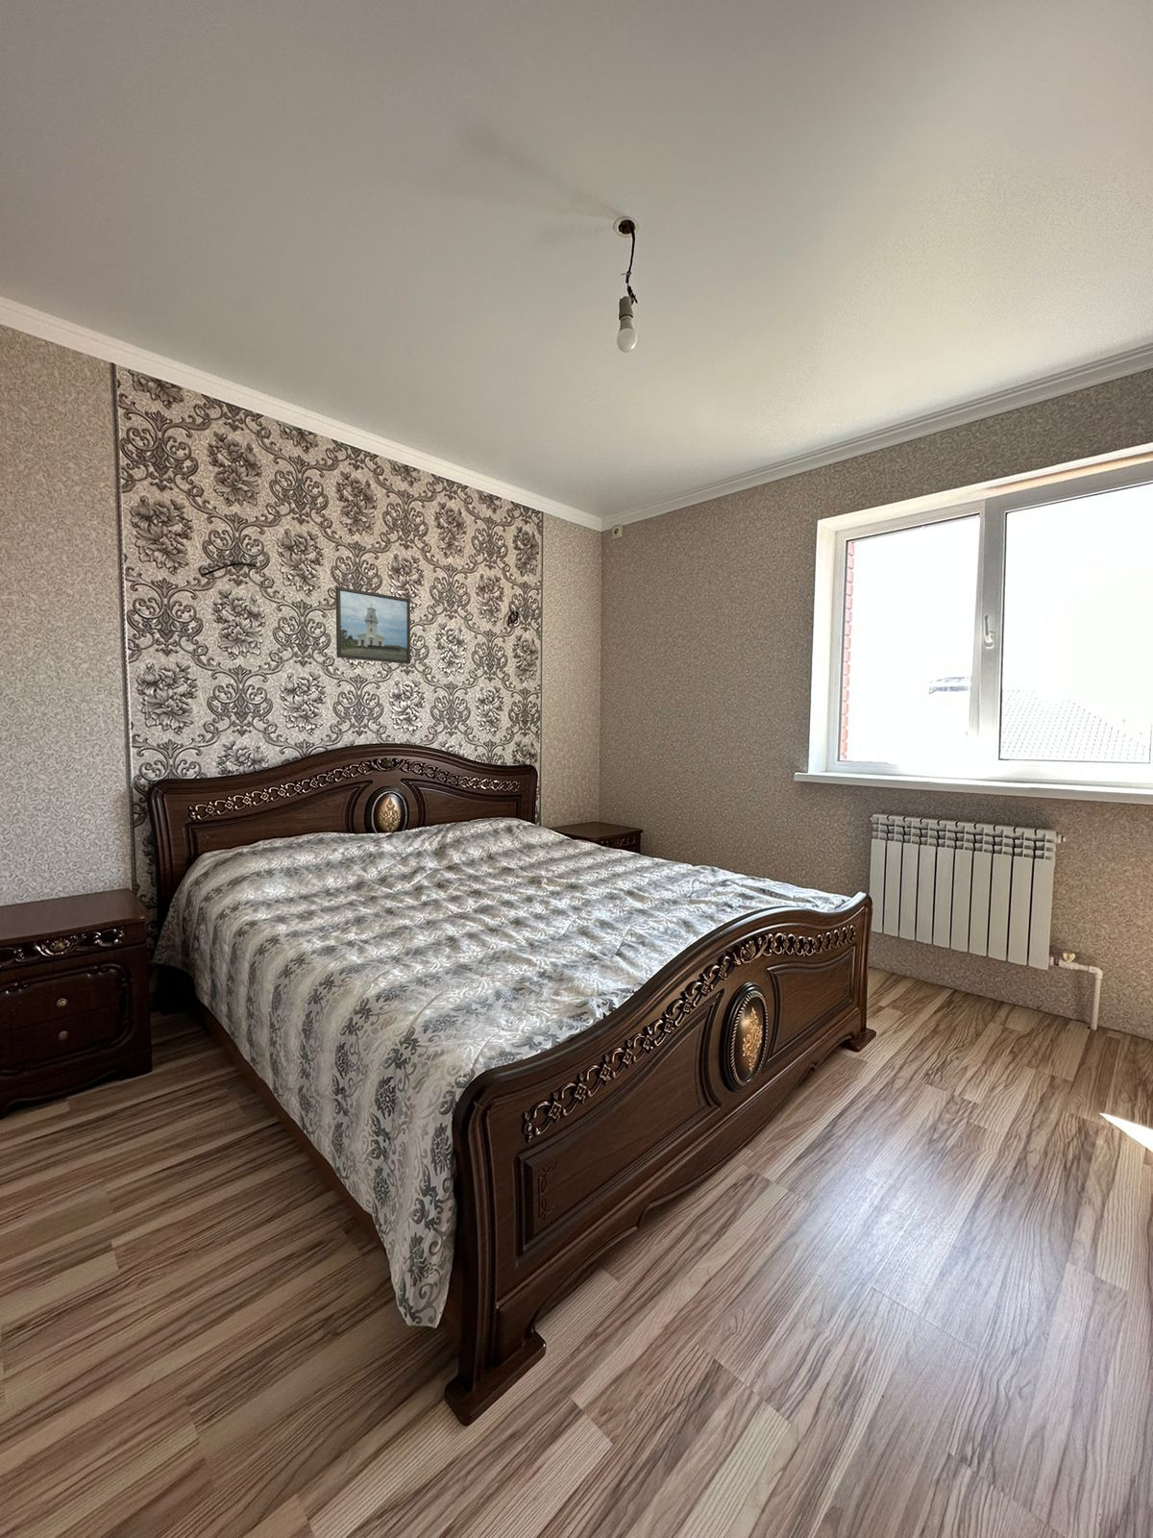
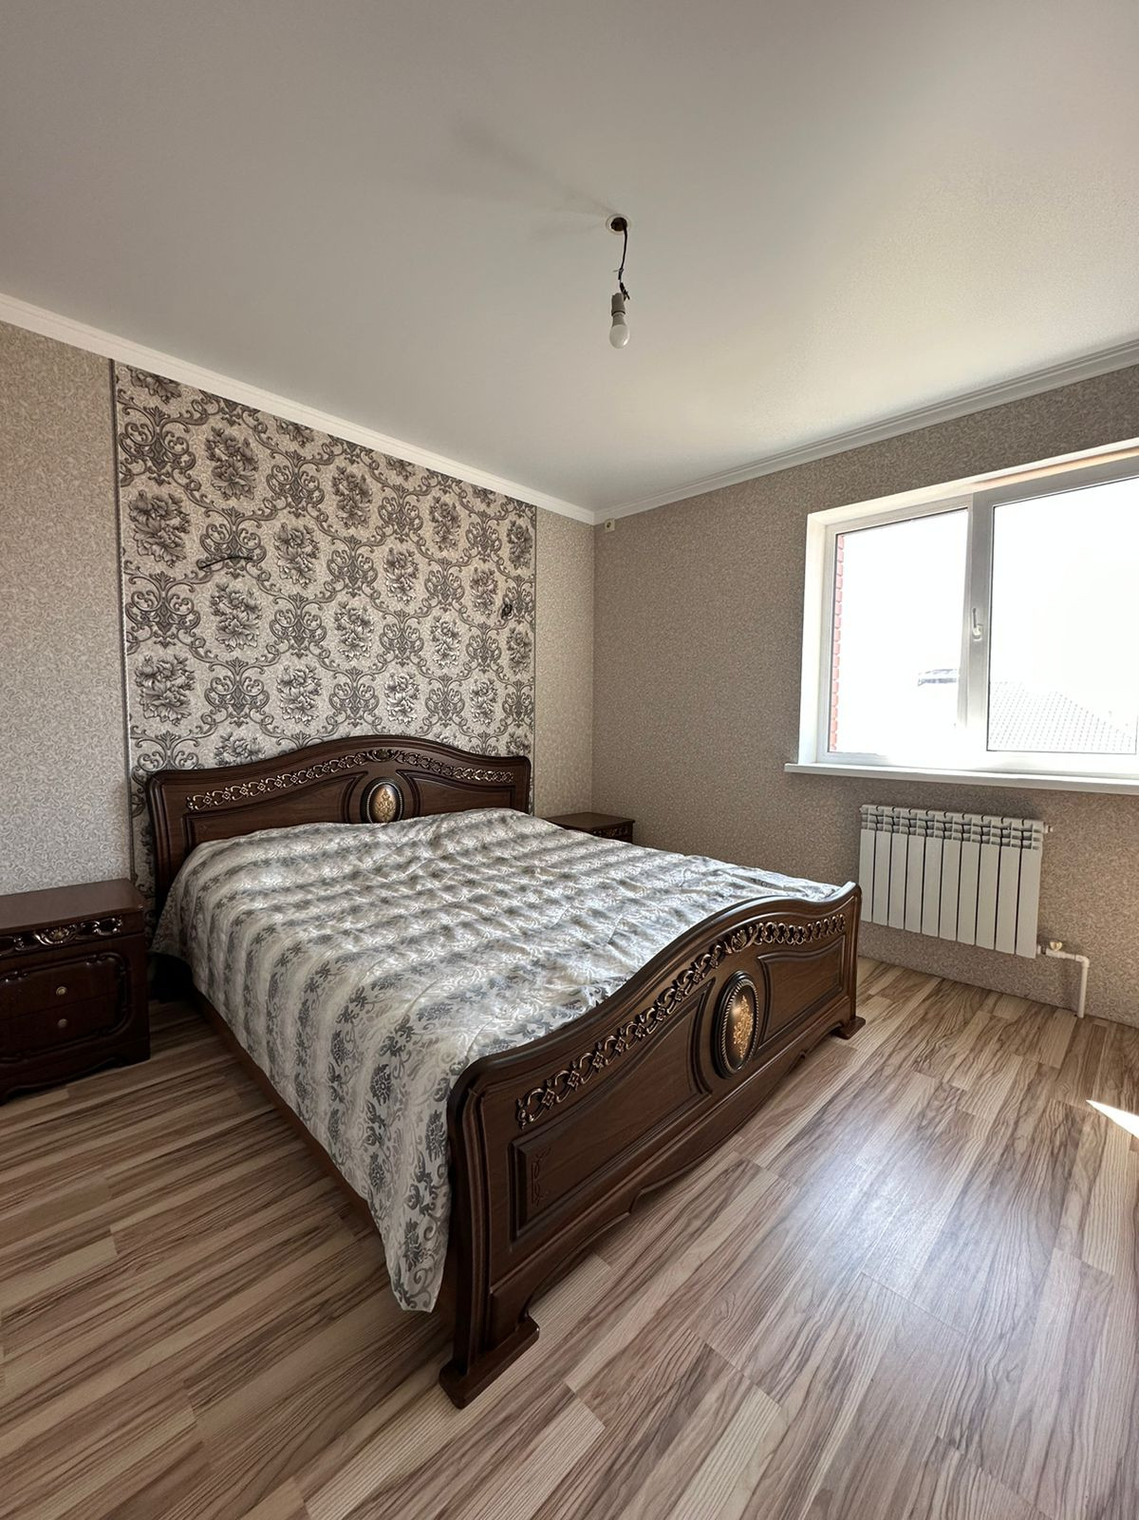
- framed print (374, 627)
